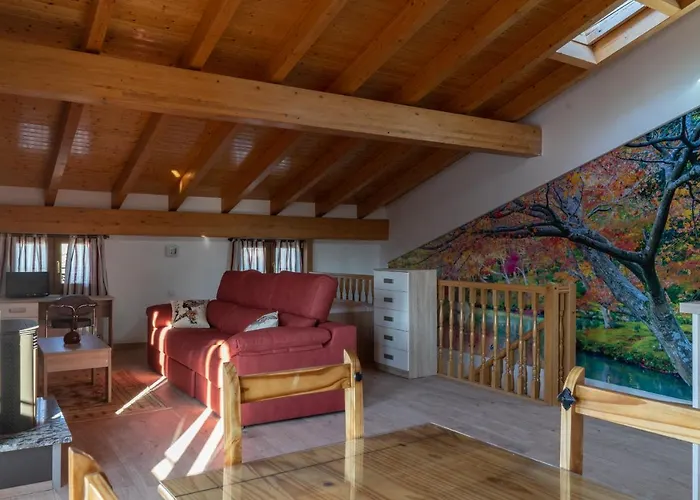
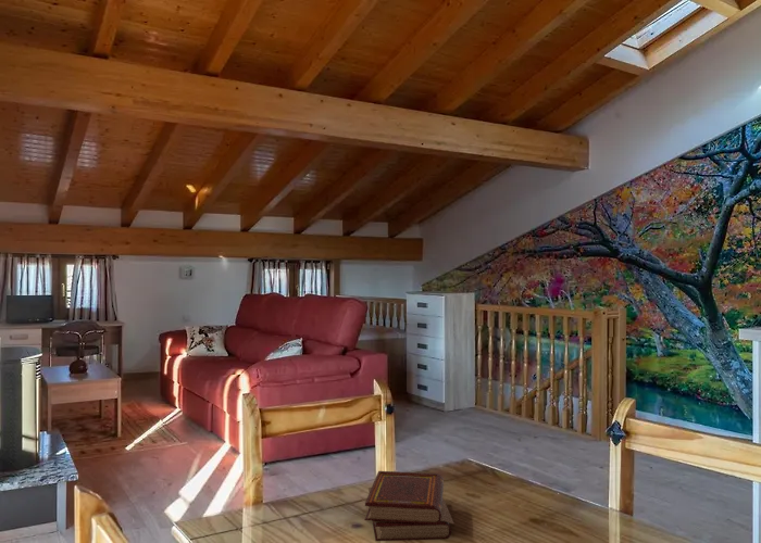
+ book set (408, 502)
